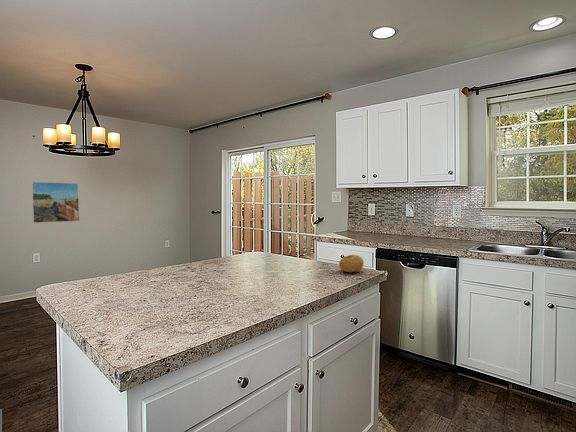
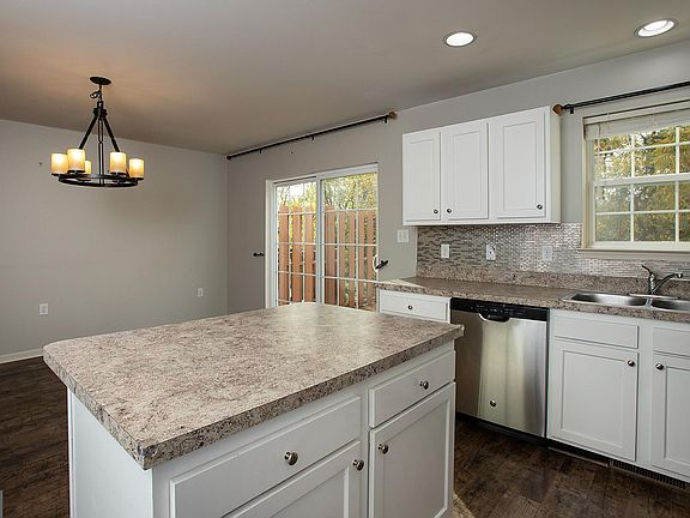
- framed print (56, 202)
- fruit (351, 263)
